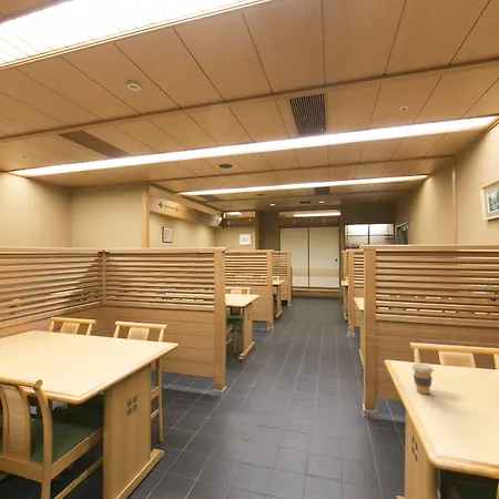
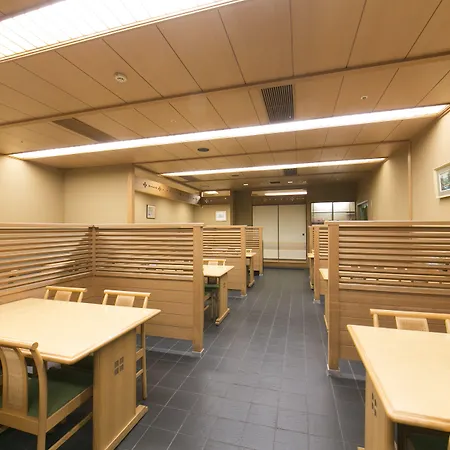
- coffee cup (422, 378)
